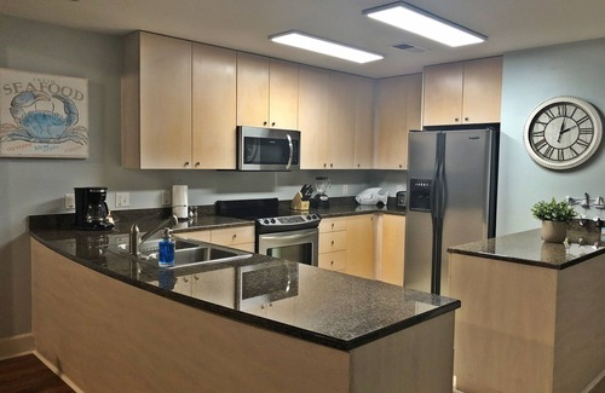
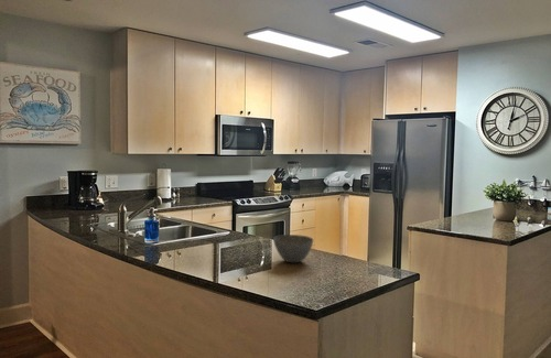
+ bowl (292, 249)
